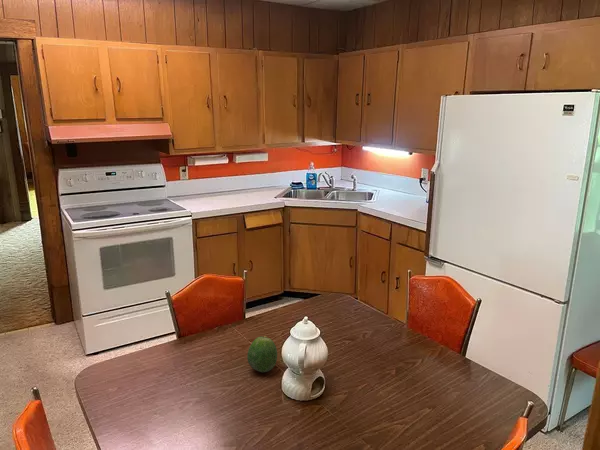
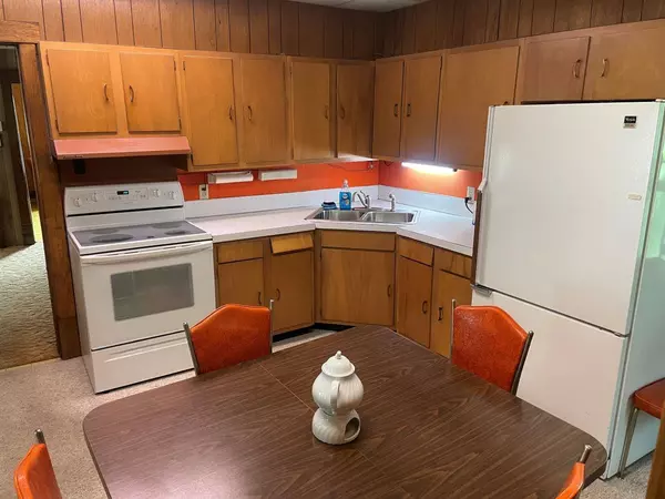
- fruit (262, 353)
